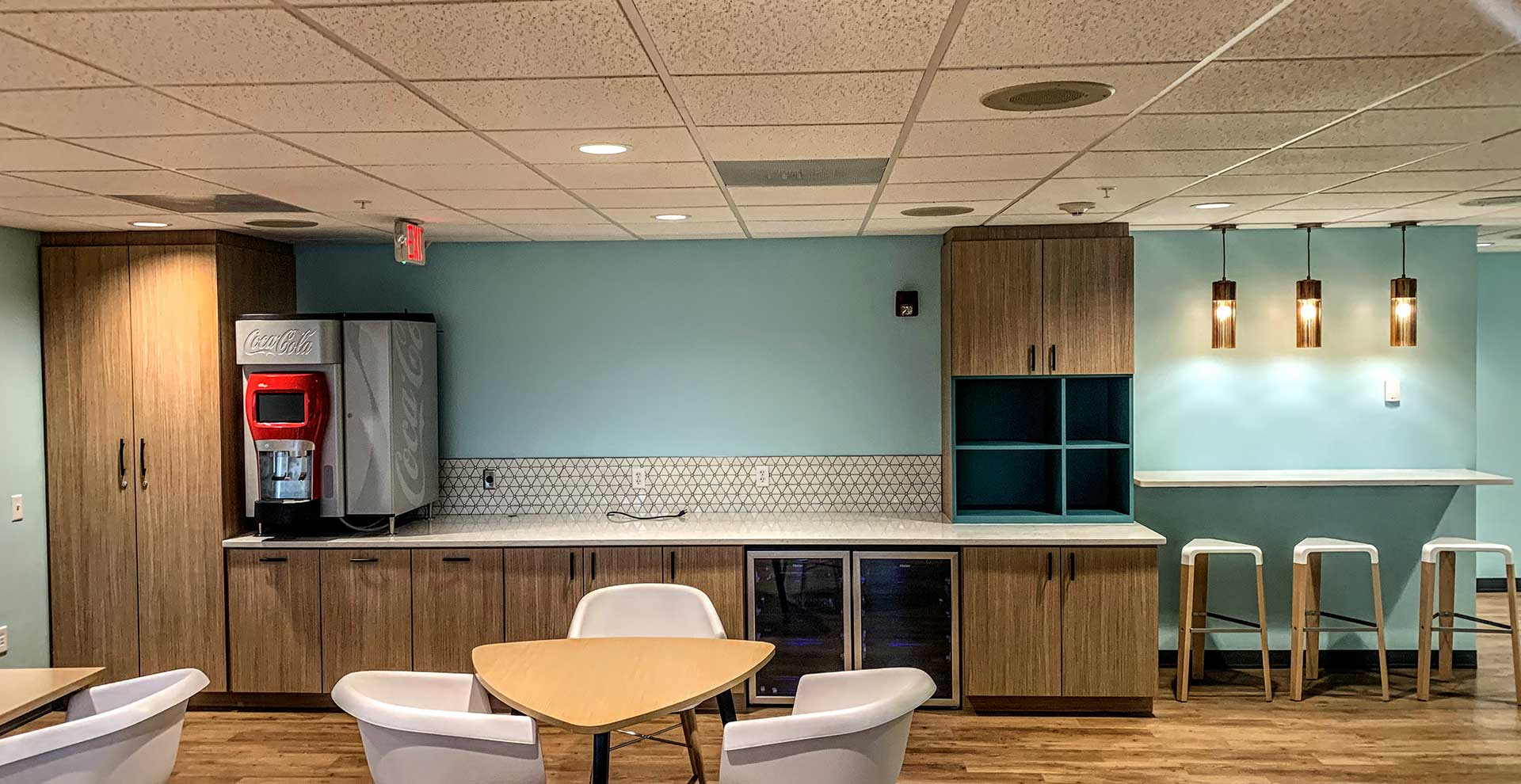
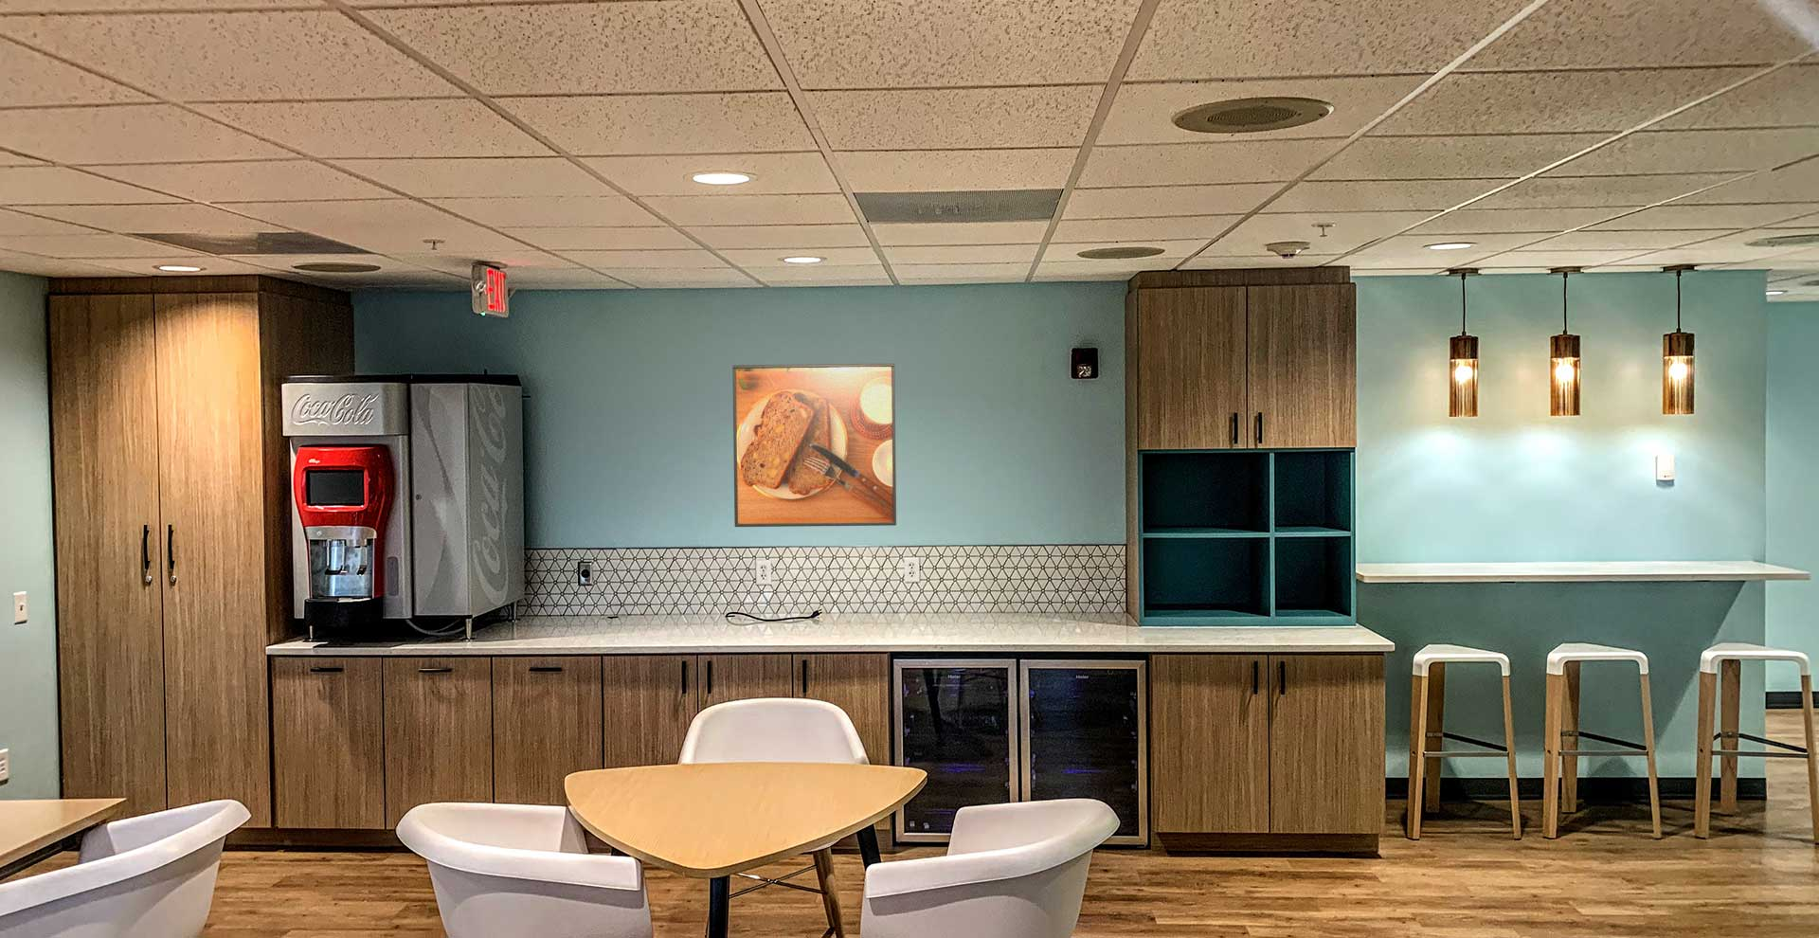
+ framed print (813, 445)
